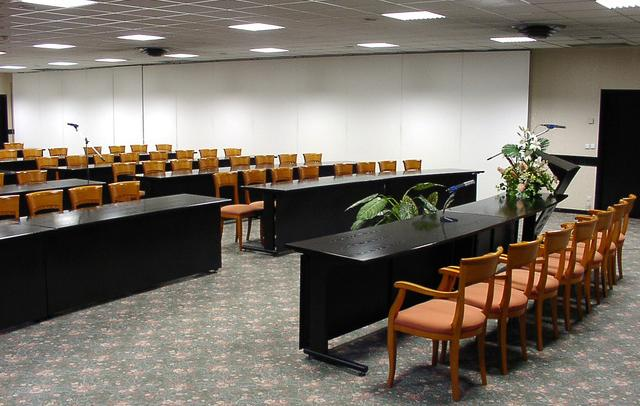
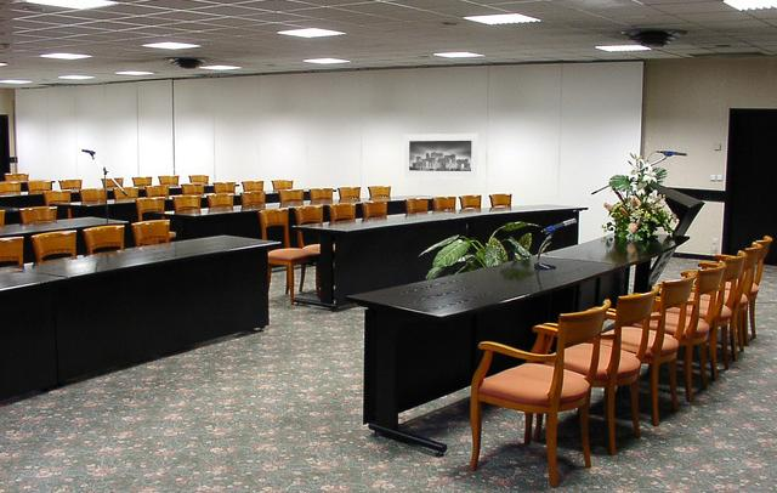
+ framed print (439, 155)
